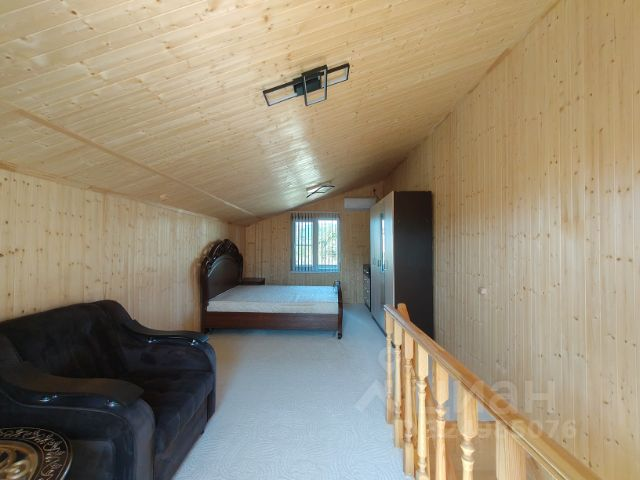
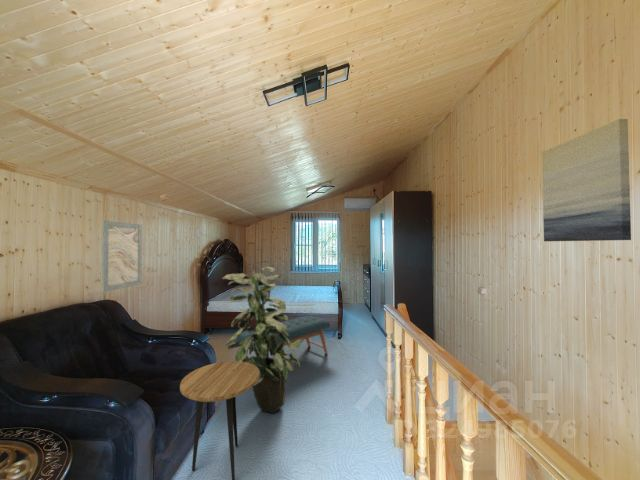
+ wall art (123, 255)
+ side table (227, 420)
+ indoor plant (262, 337)
+ bench (285, 343)
+ wall art (579, 189)
